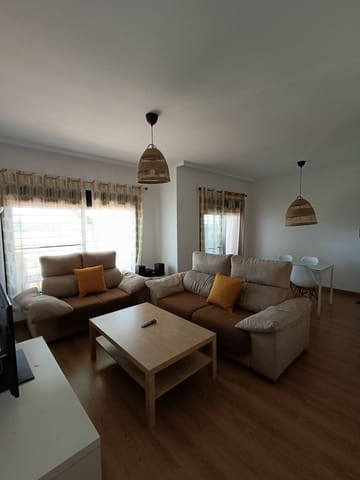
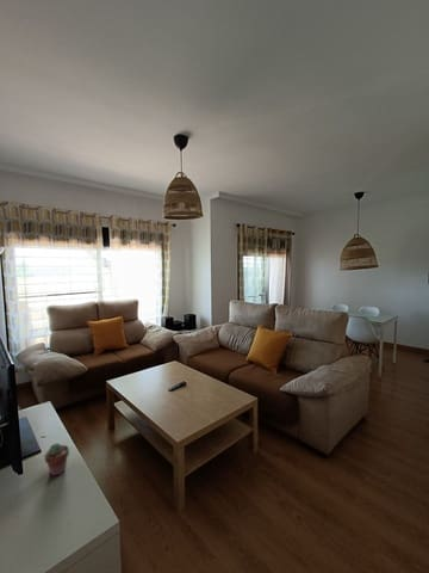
+ potted succulent (56, 457)
